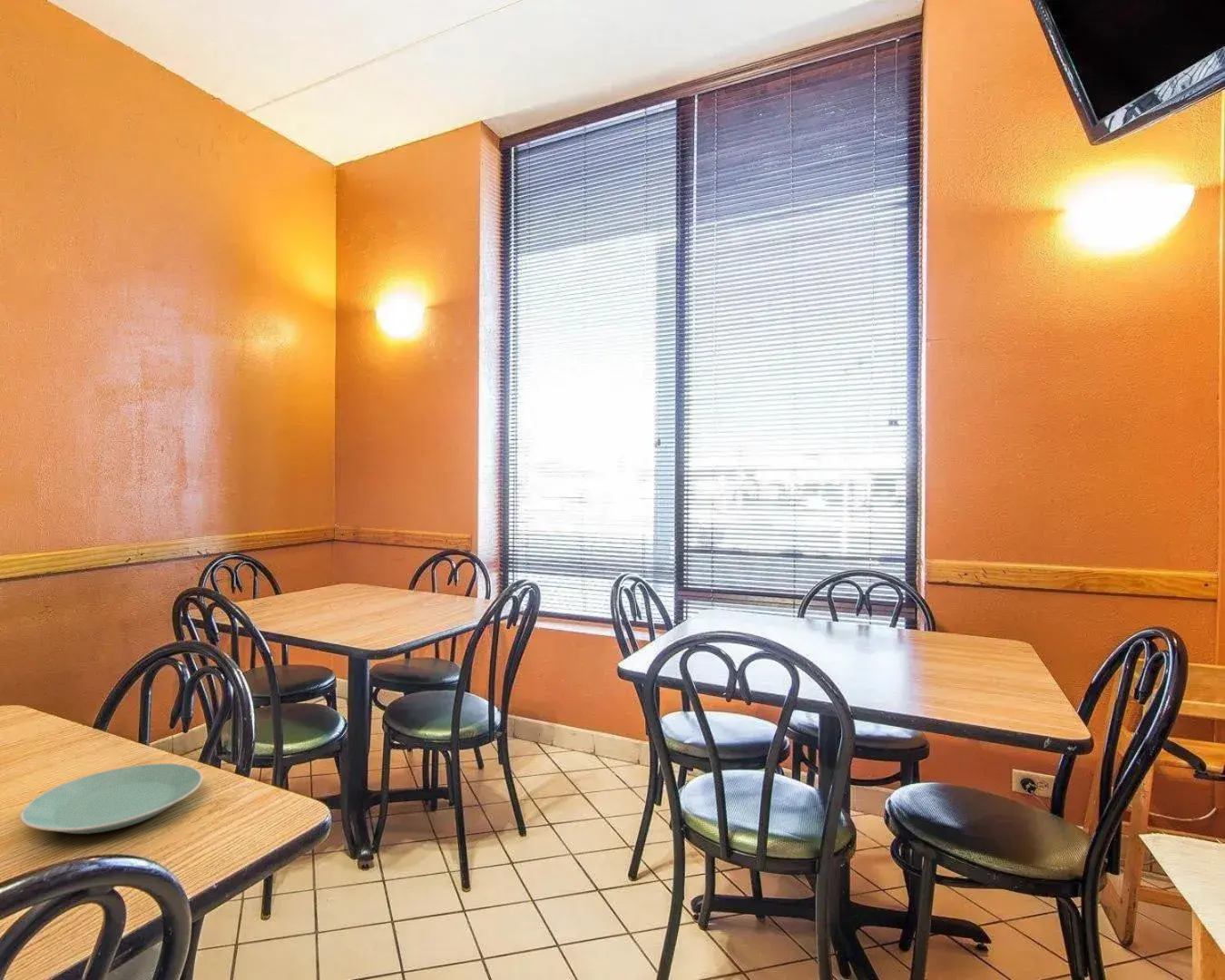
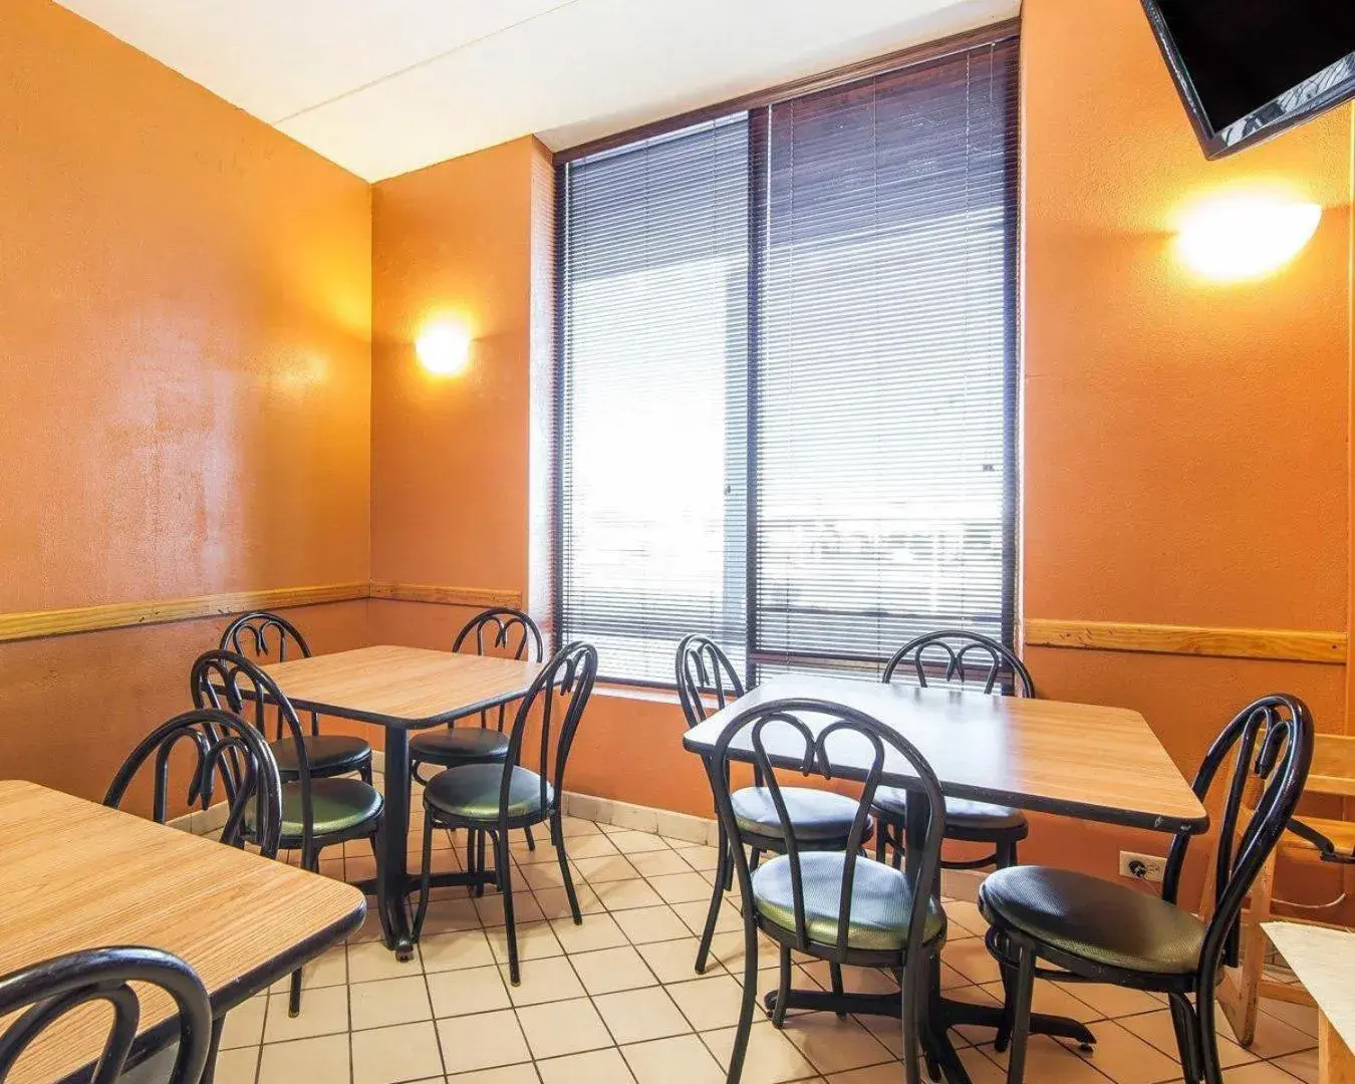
- plate (117, 800)
